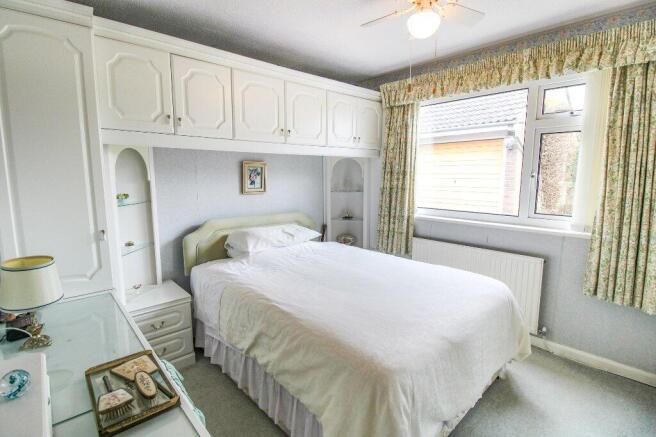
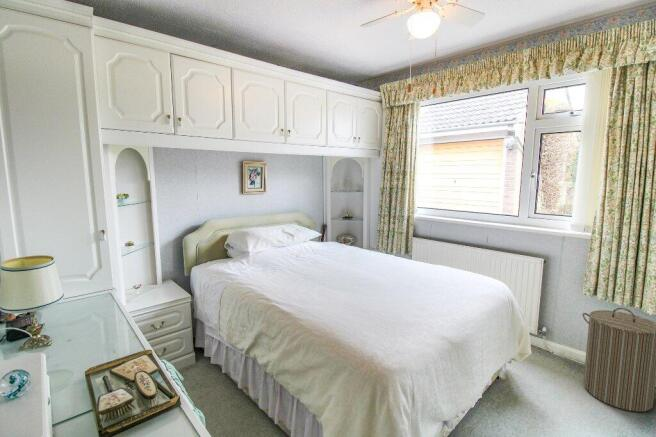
+ laundry hamper (620, 352)
